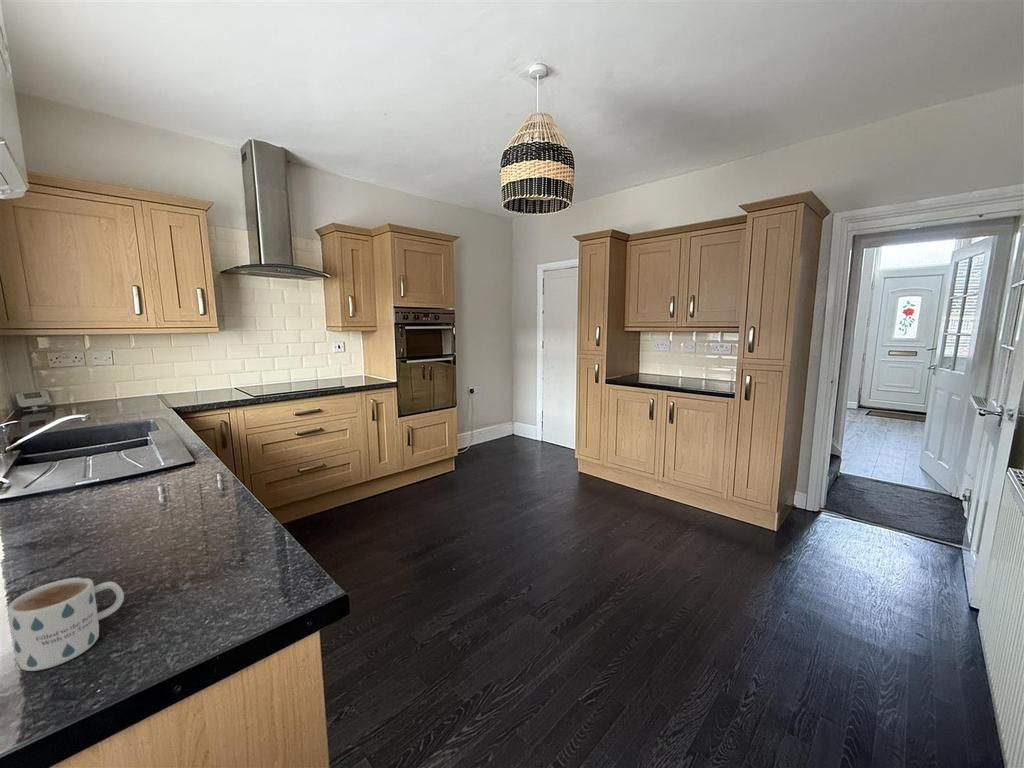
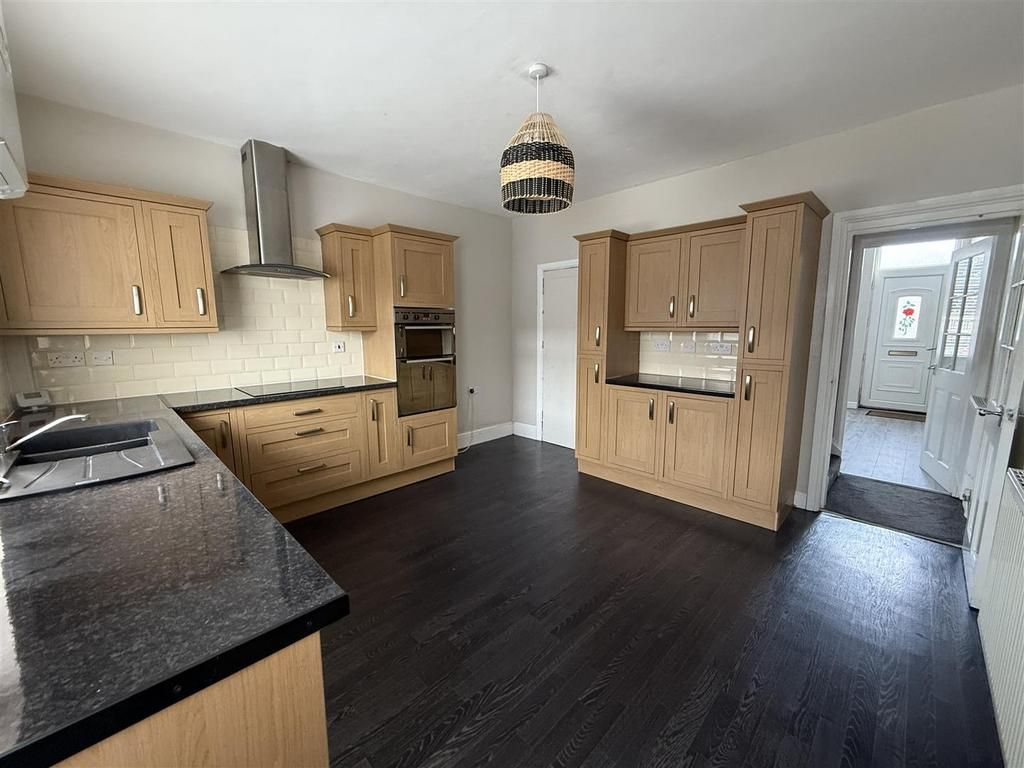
- mug (72, 615)
